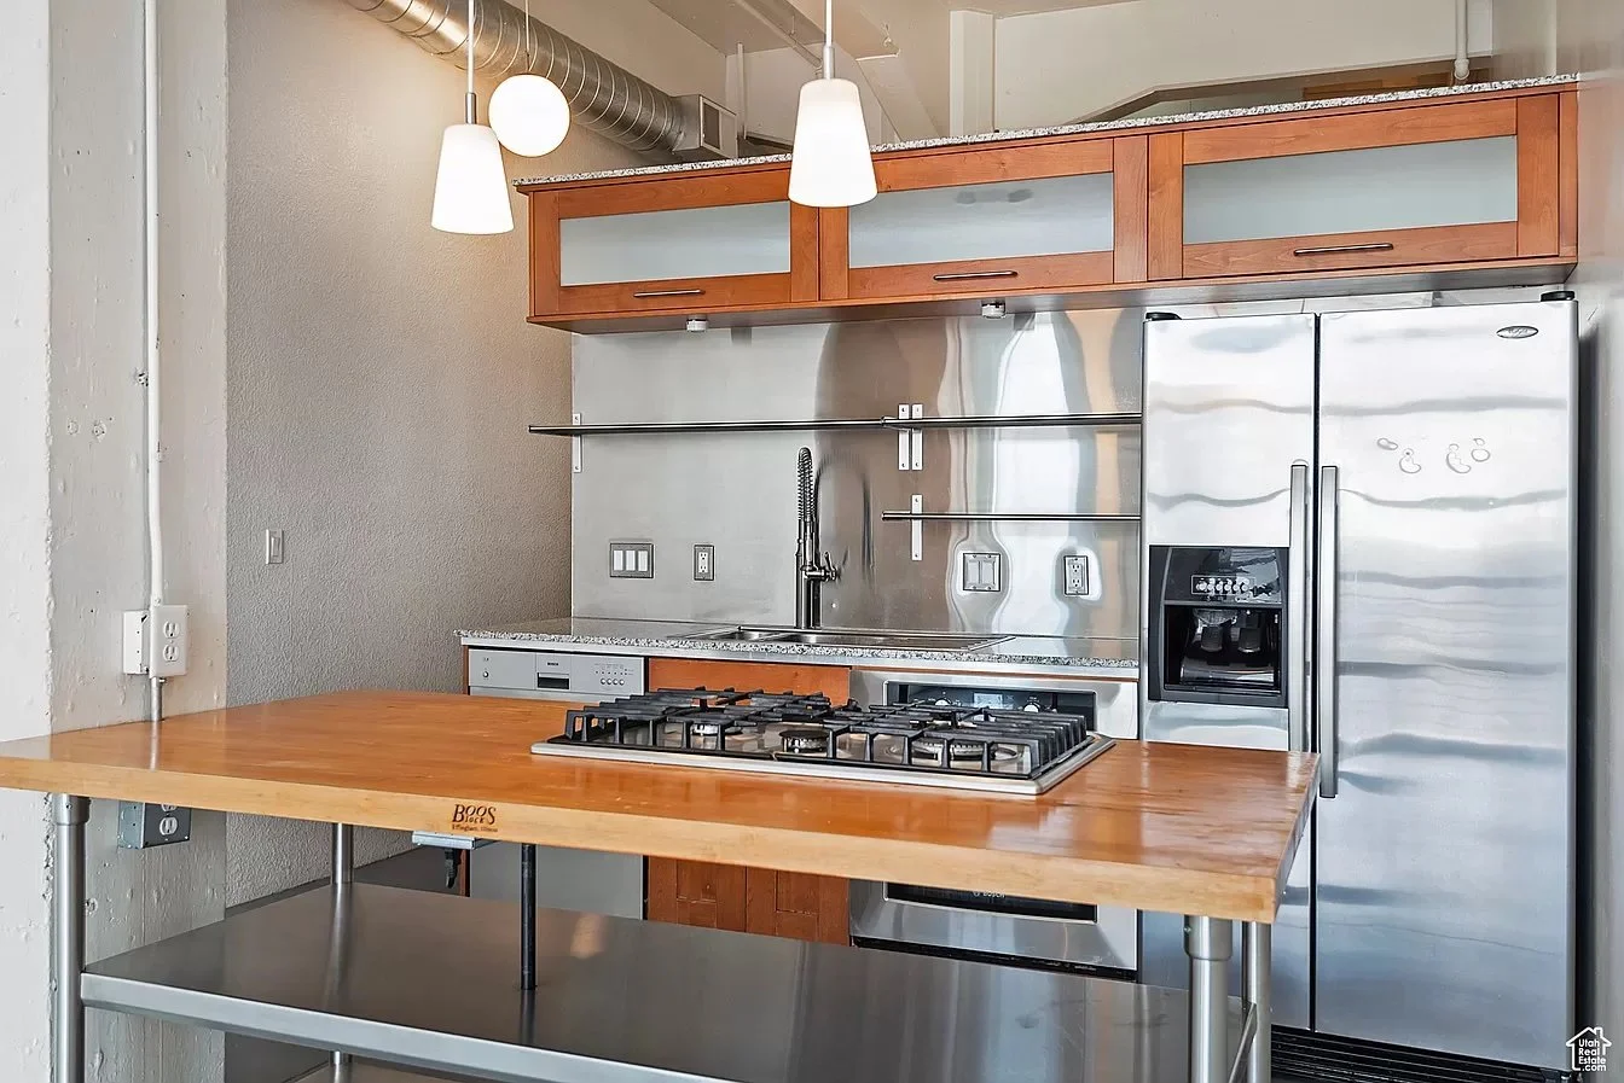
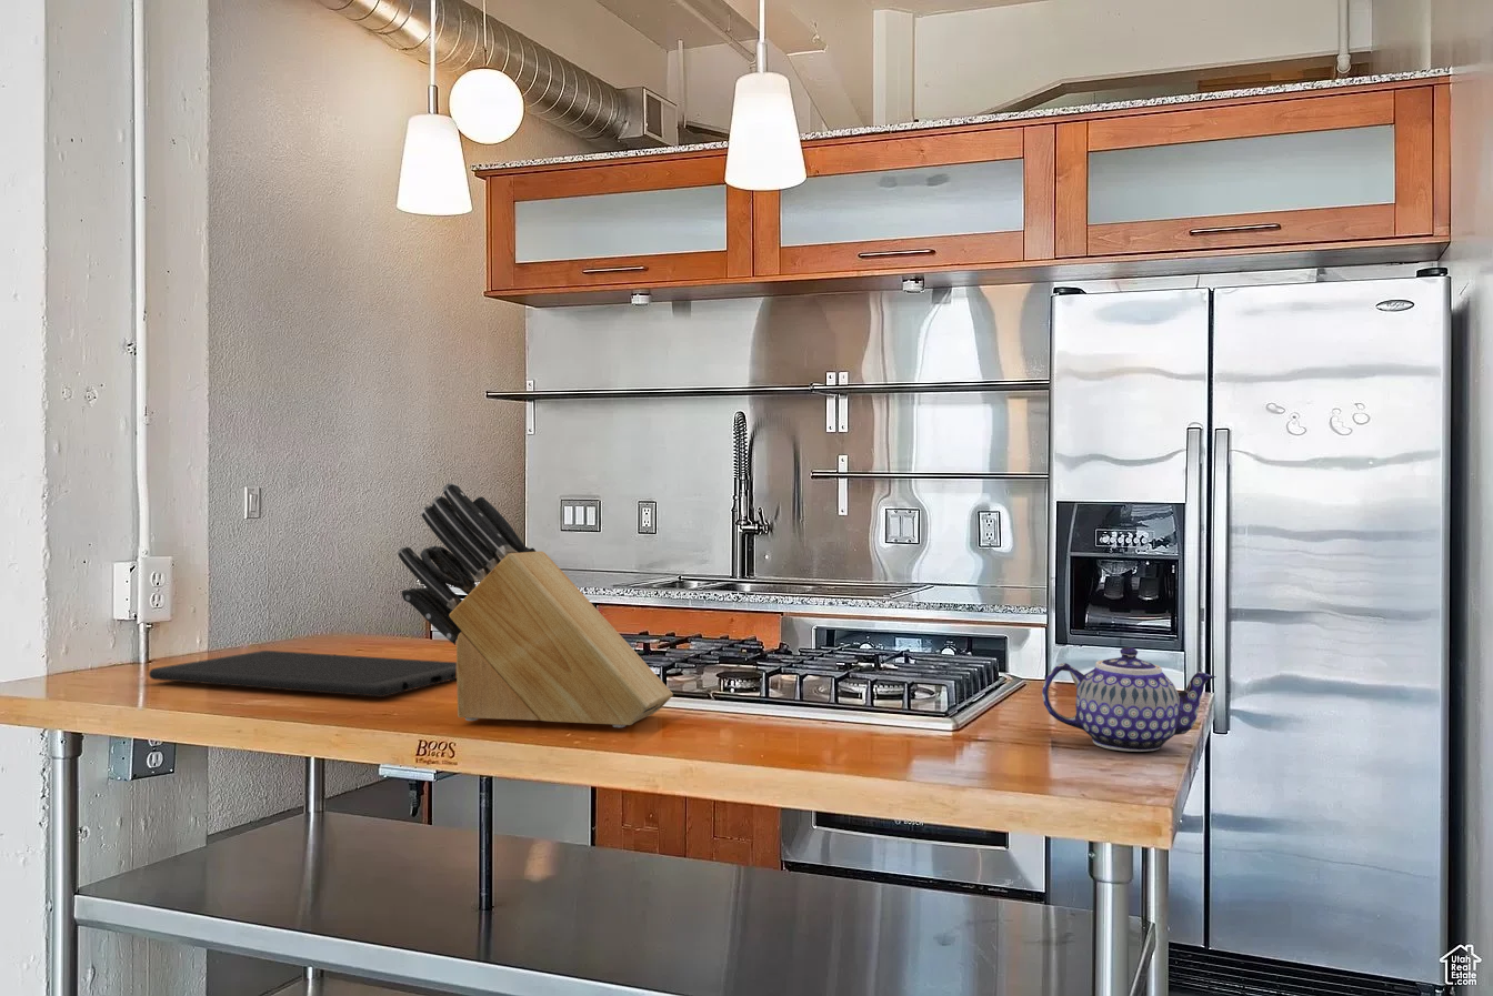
+ cutting board (318, 670)
+ knife block (534, 599)
+ teapot (1127, 695)
